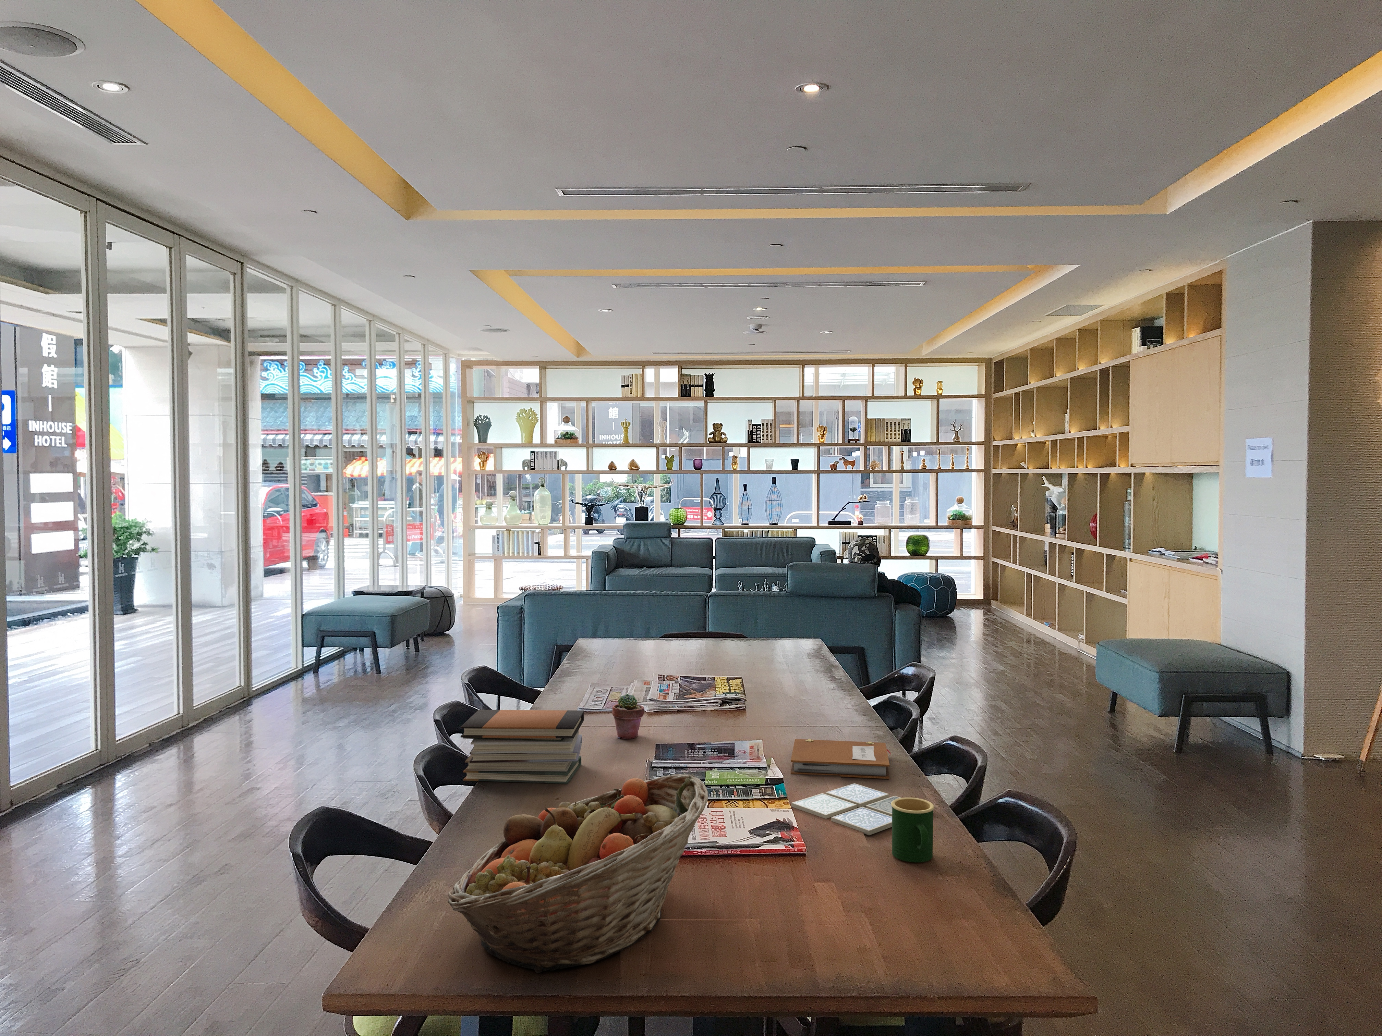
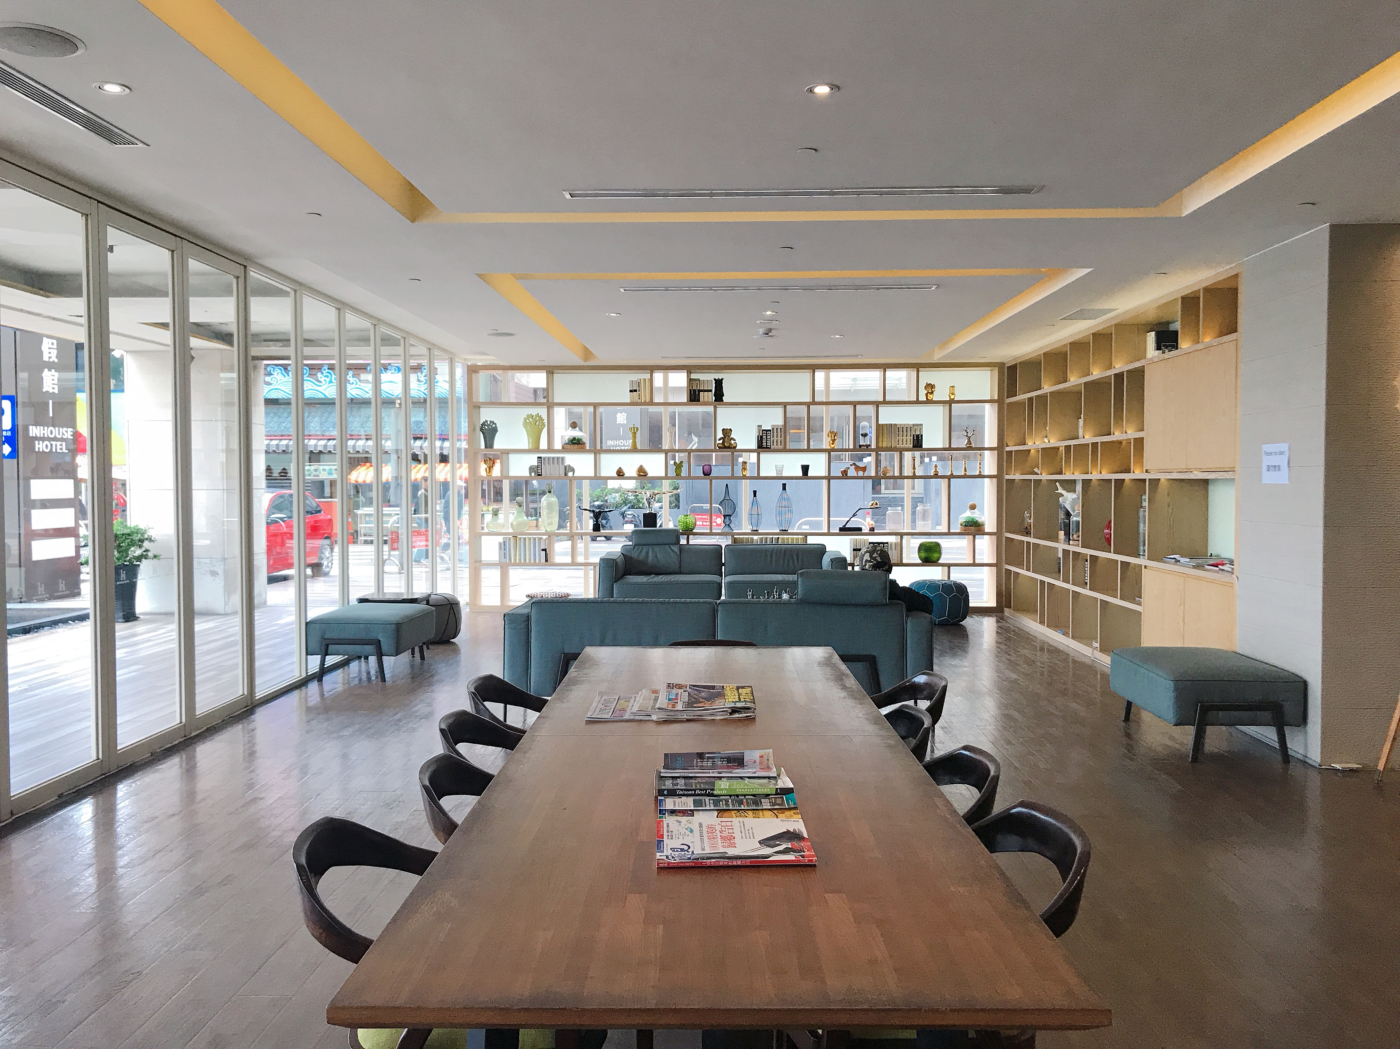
- potted succulent (628, 715)
- fruit basket (585, 858)
- notebook (842, 756)
- drink coaster (861, 807)
- book stack (526, 745)
- mug (915, 834)
